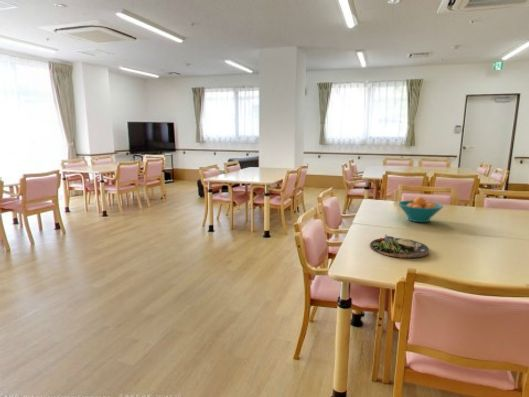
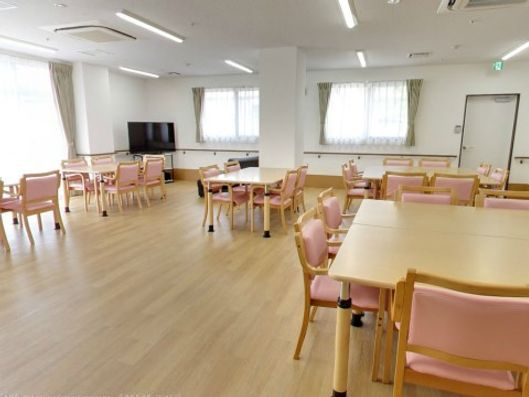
- dinner plate (398, 242)
- fruit bowl (419, 208)
